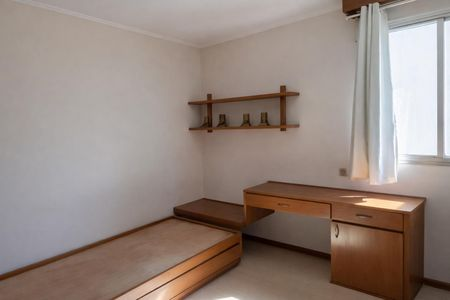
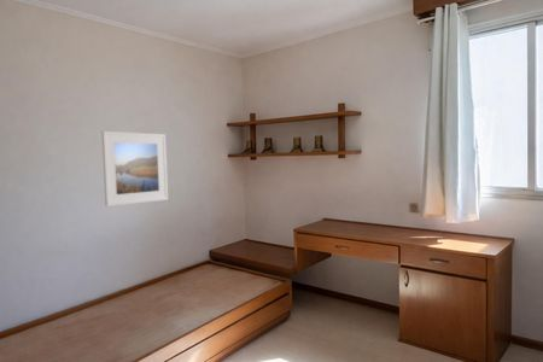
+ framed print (136, 168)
